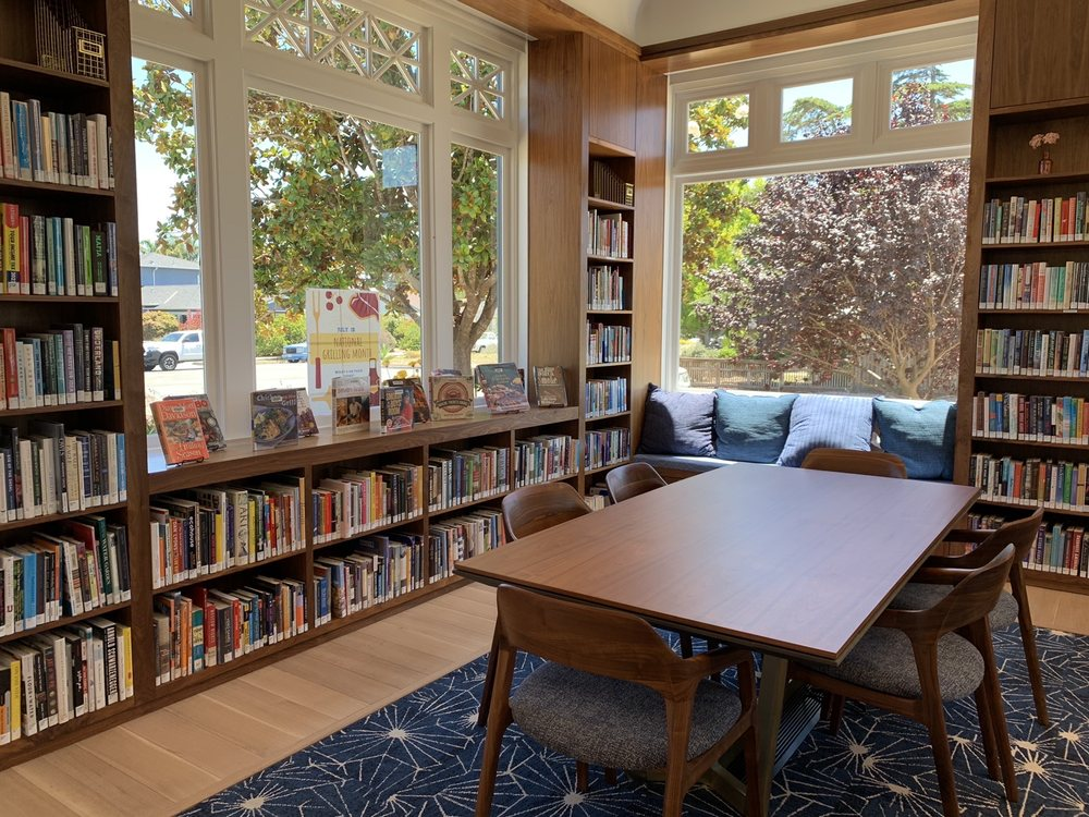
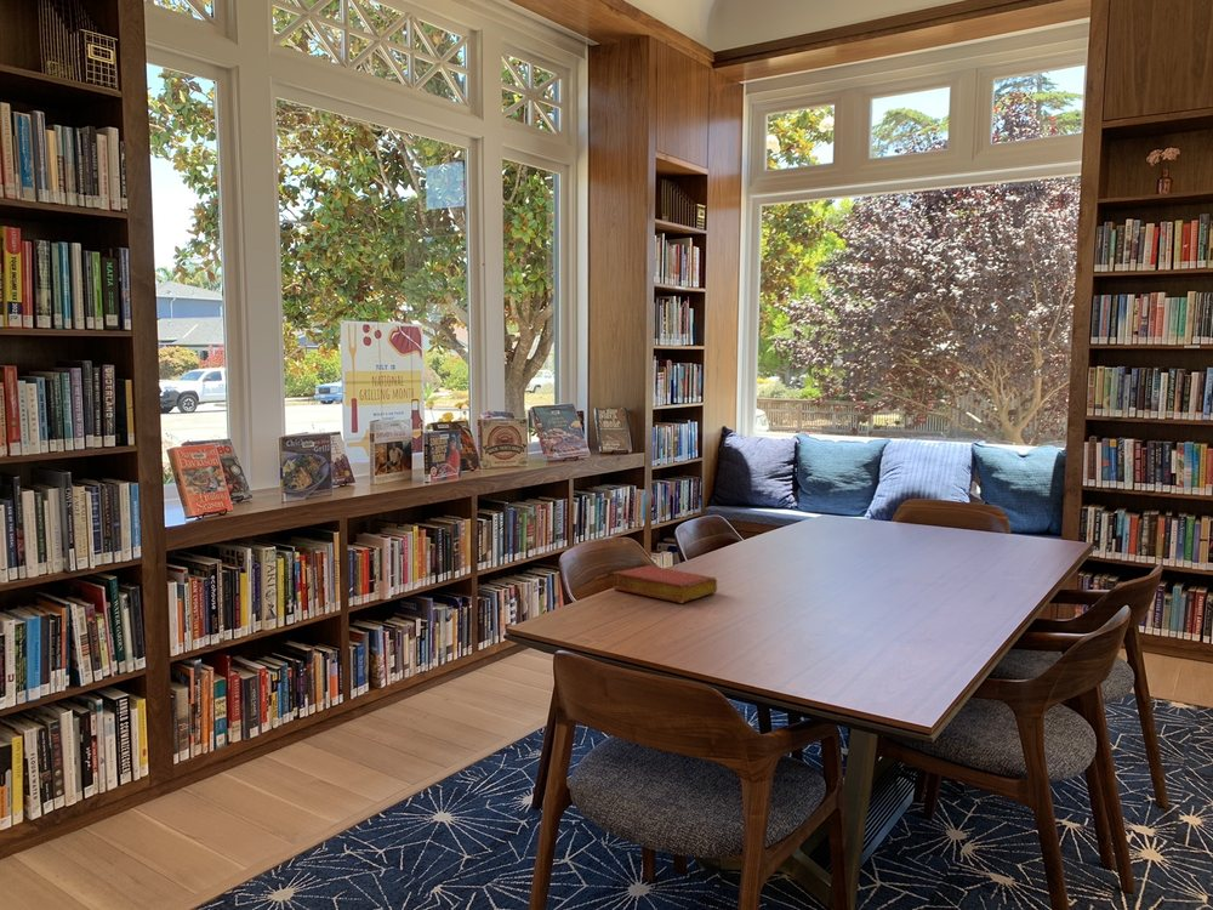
+ book (665, 581)
